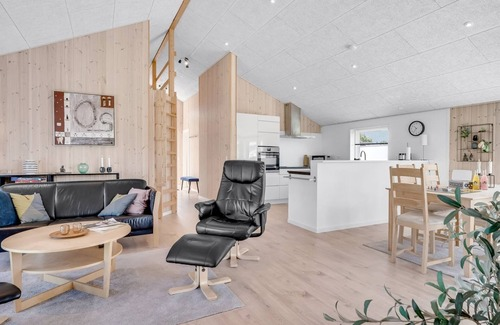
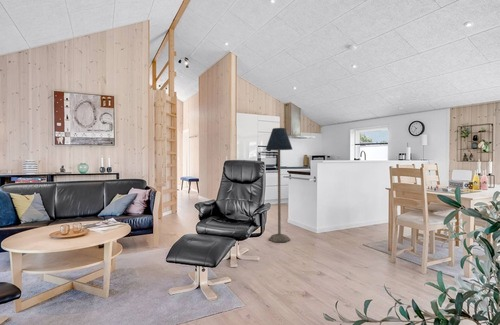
+ floor lamp (279, 183)
